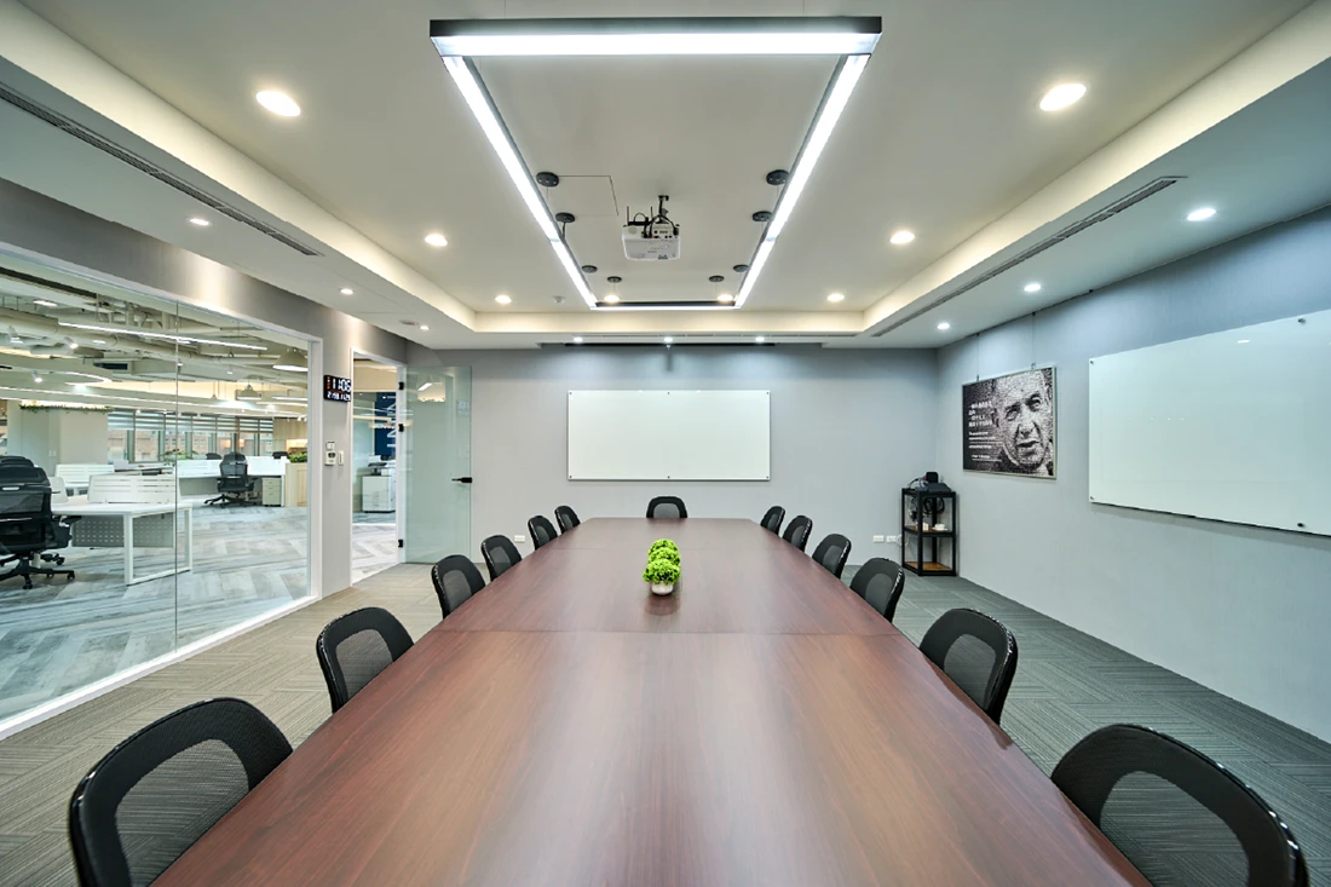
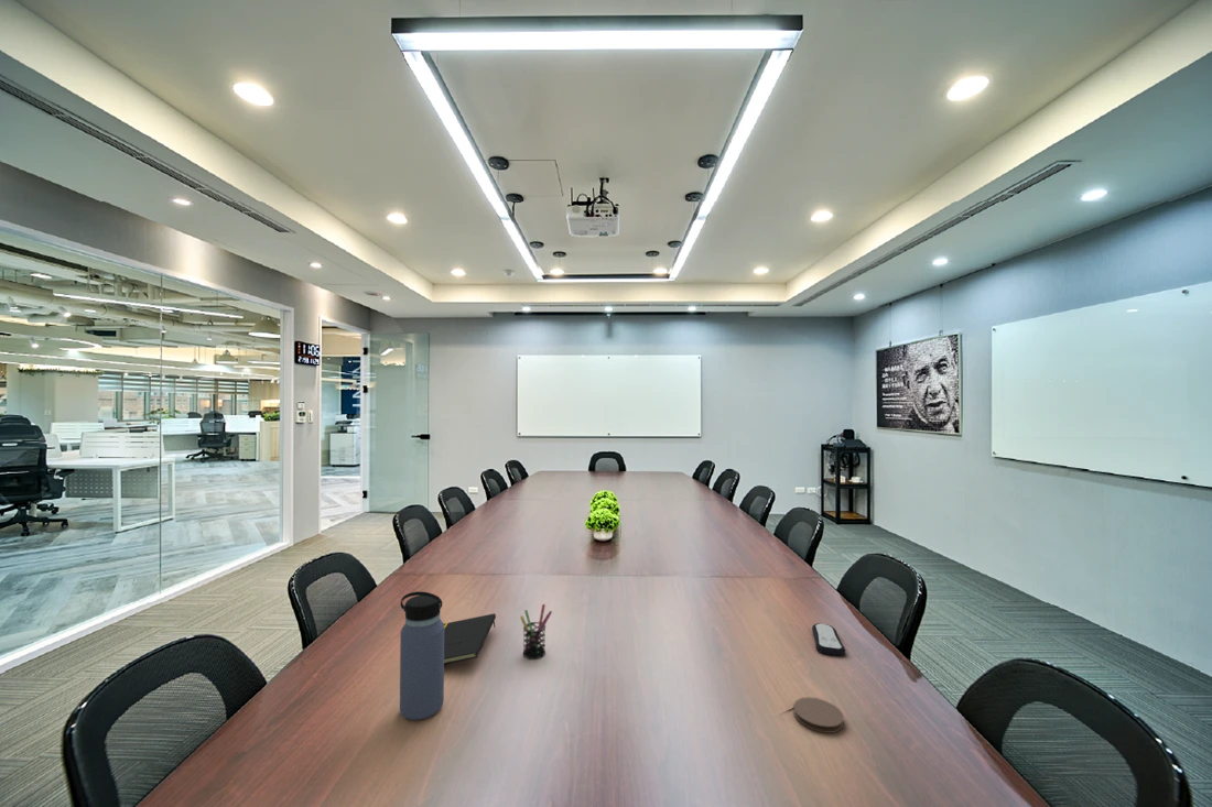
+ remote control (826, 637)
+ water bottle (422, 646)
+ pen holder (533, 629)
+ notepad (457, 639)
+ coaster (818, 713)
